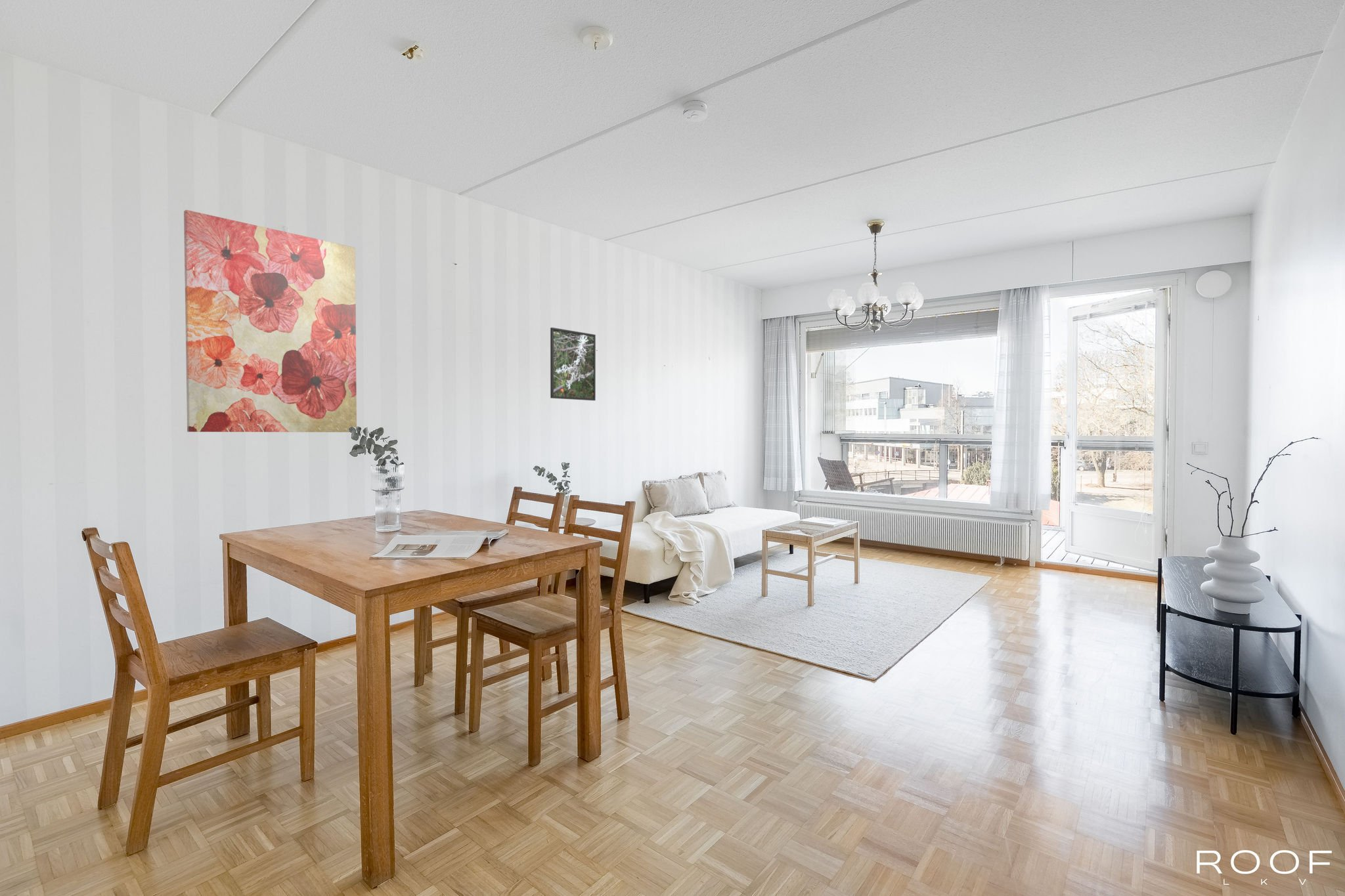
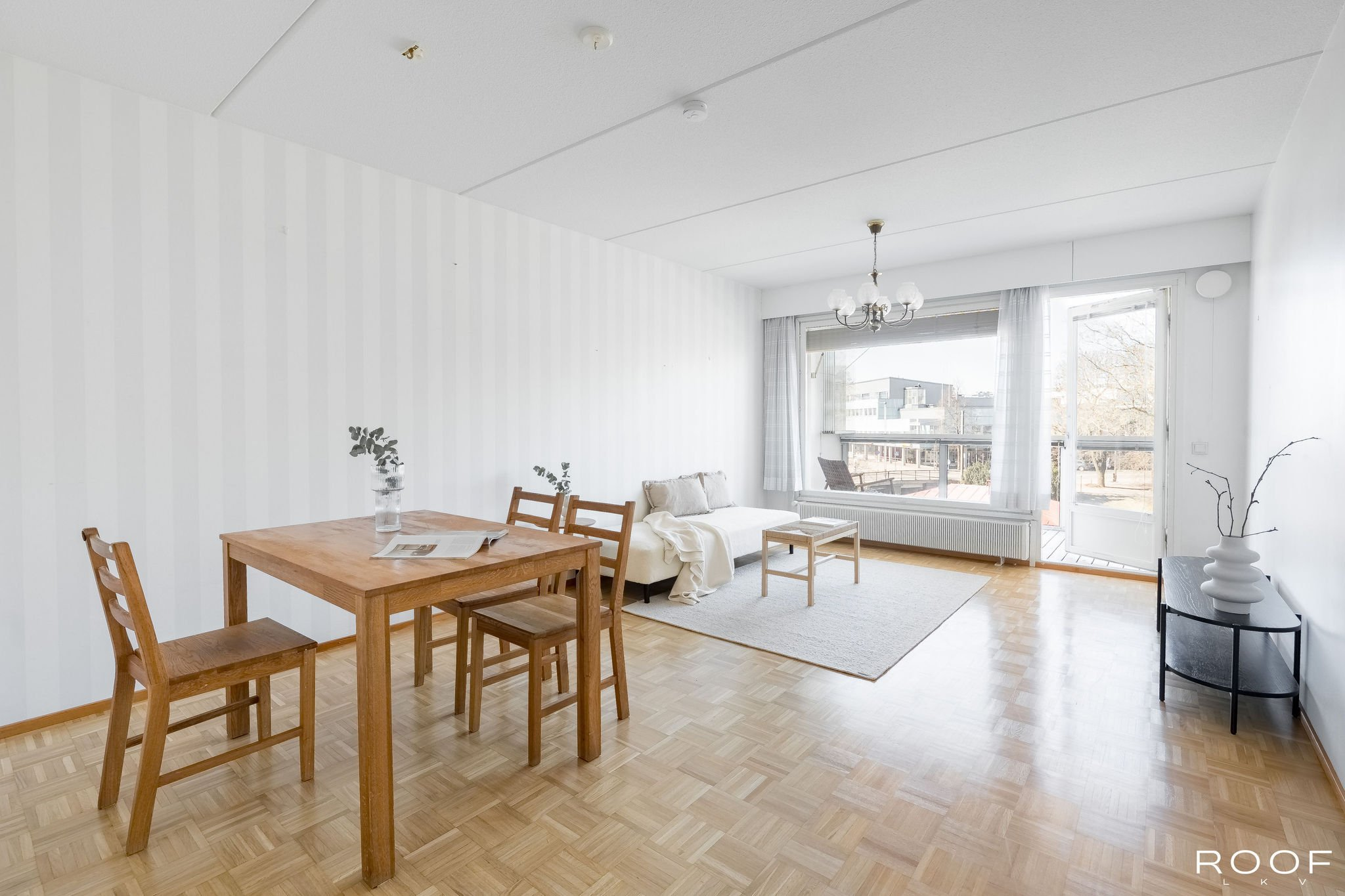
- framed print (573, 365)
- wall art (278, 331)
